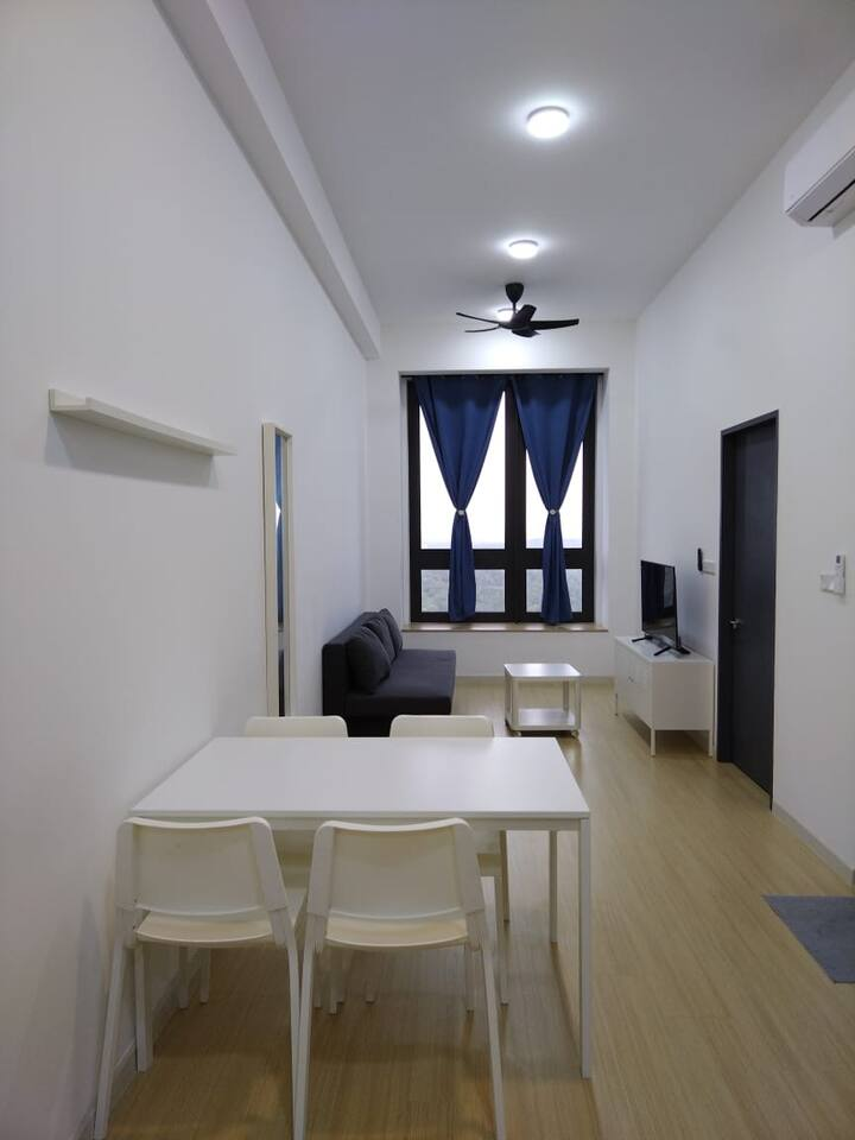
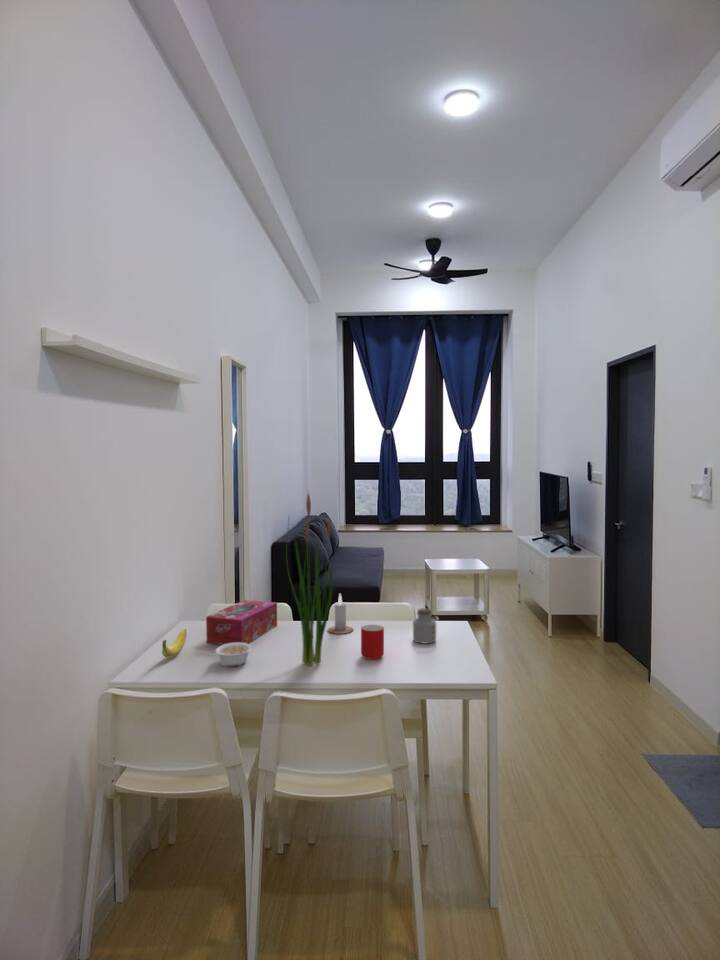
+ candle (340, 611)
+ legume (233, 654)
+ banana (174, 643)
+ tissue box (243, 621)
+ plant (315, 578)
+ cup (371, 640)
+ jar (424, 624)
